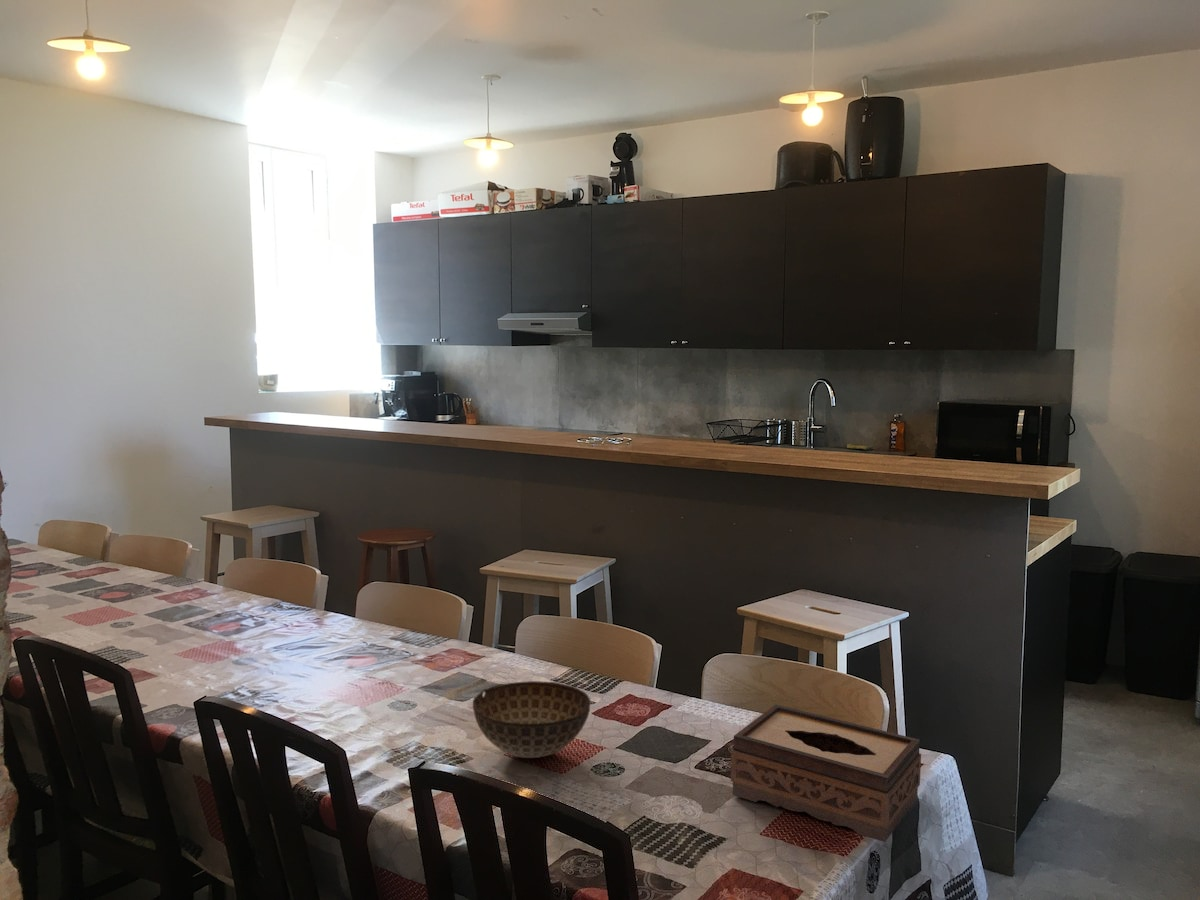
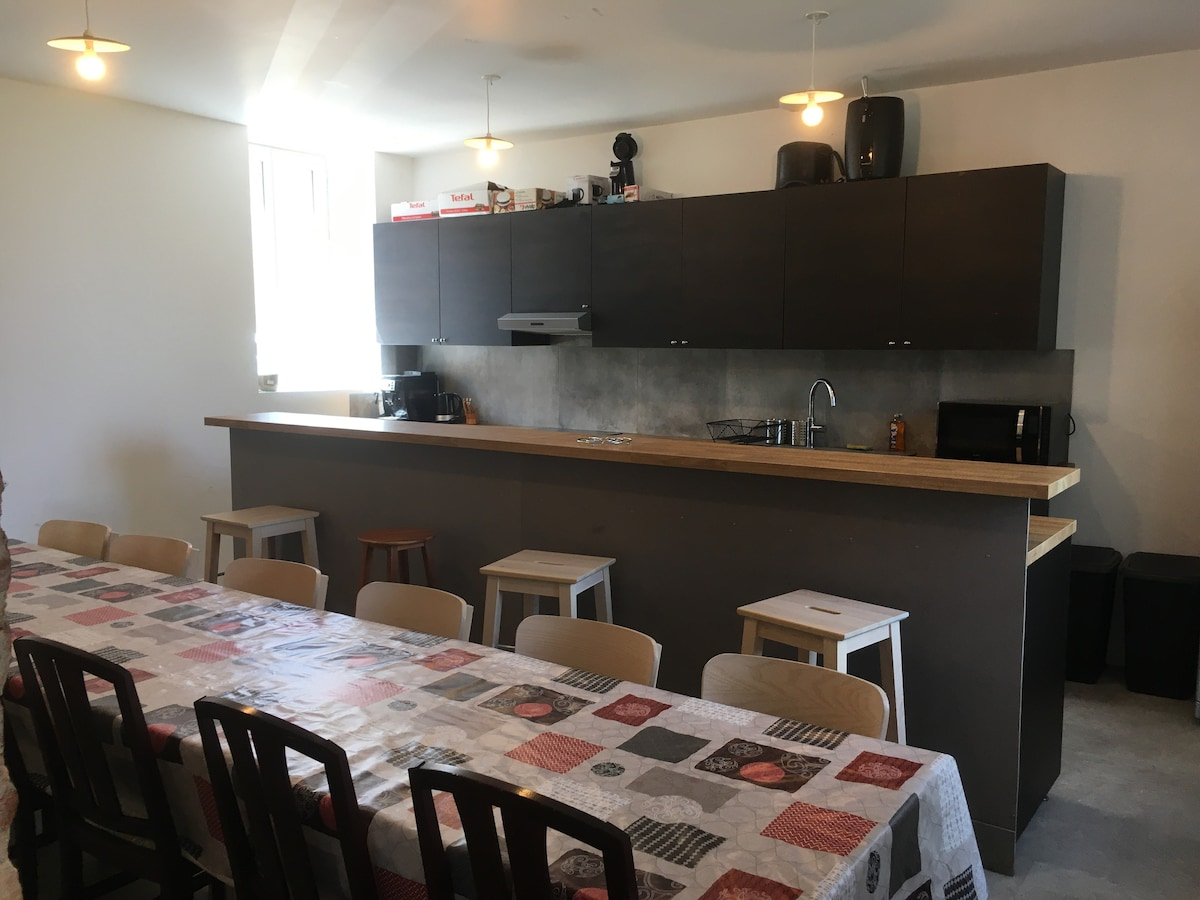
- bowl (532, 725)
- tissue box (825, 767)
